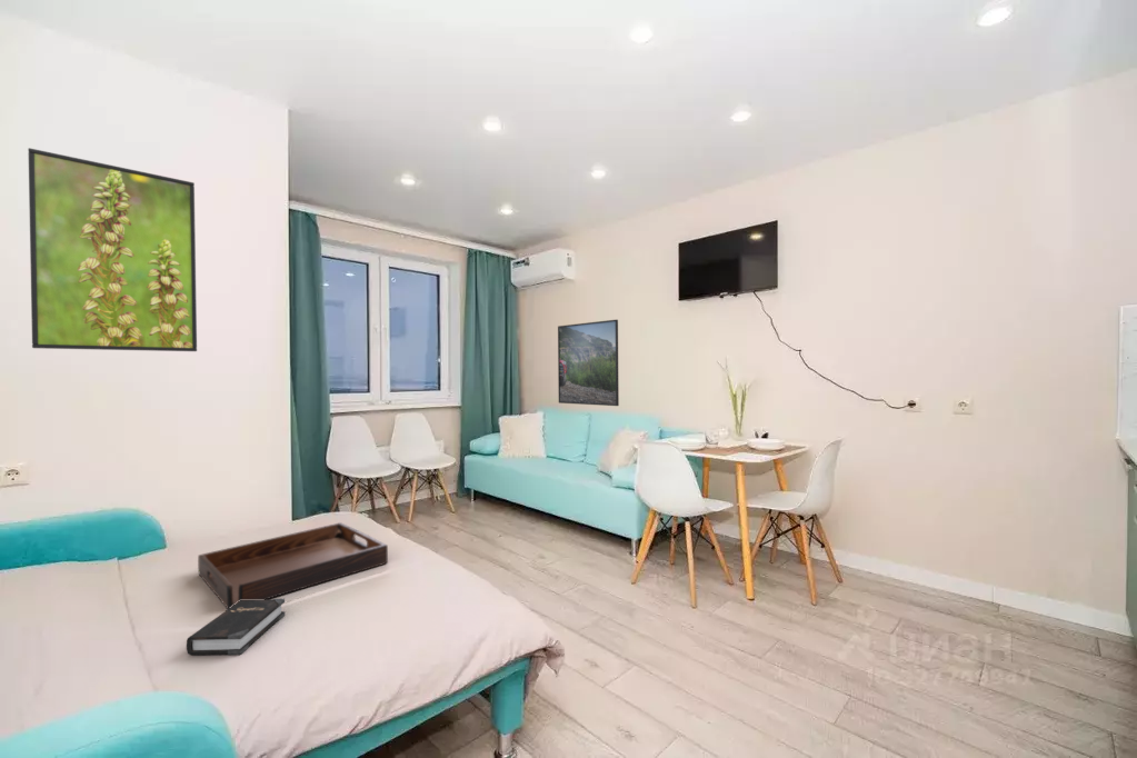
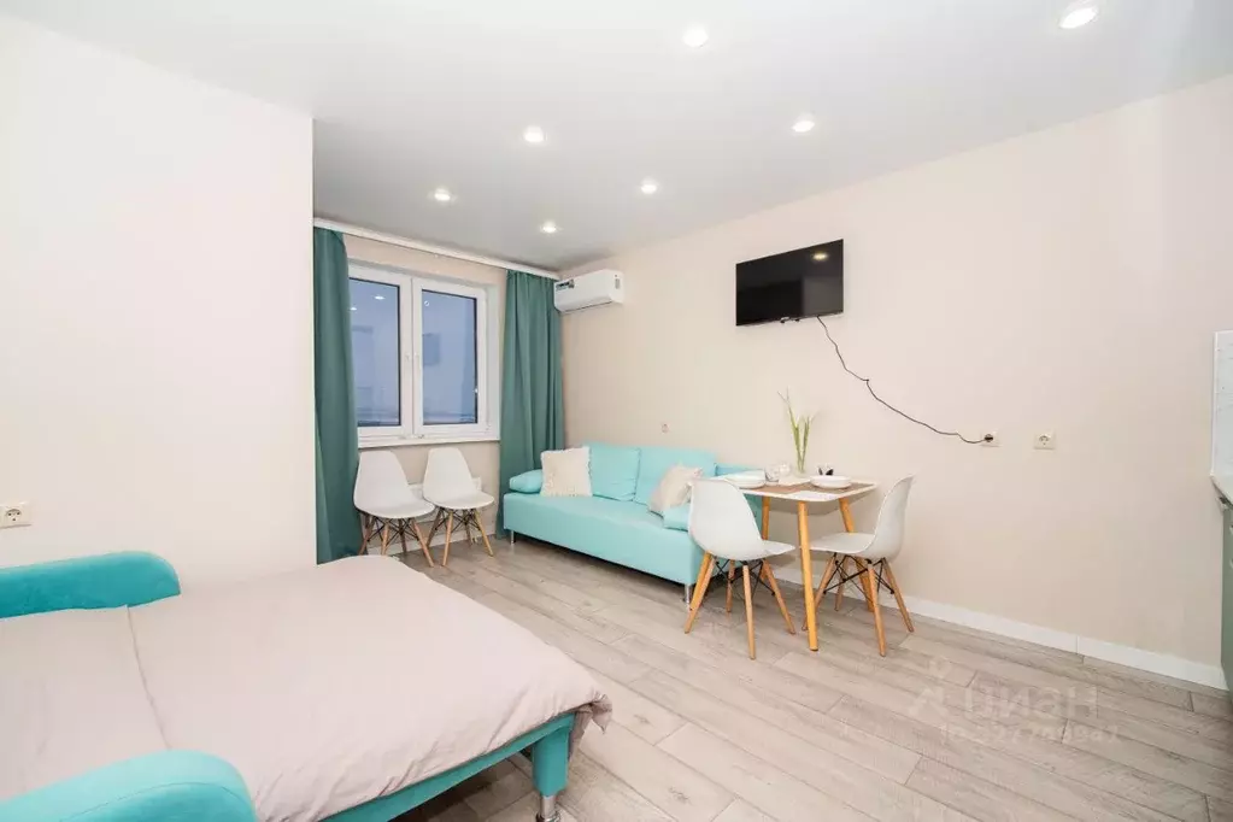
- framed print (586, 363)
- hardback book (239, 625)
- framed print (119, 258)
- serving tray (295, 558)
